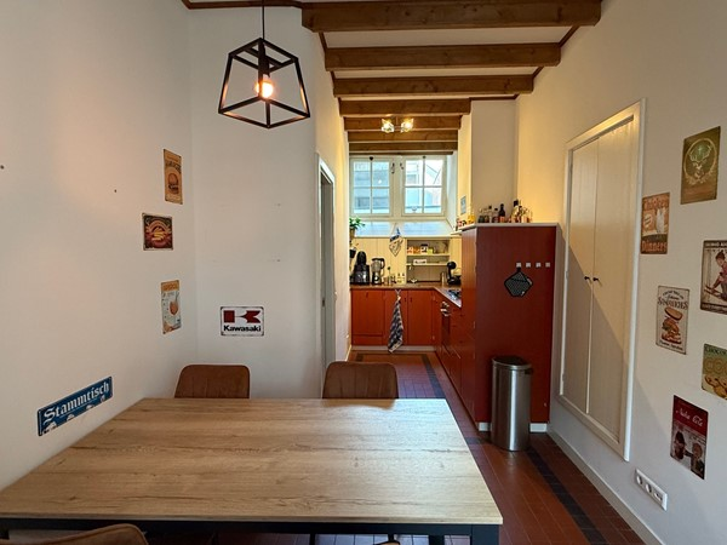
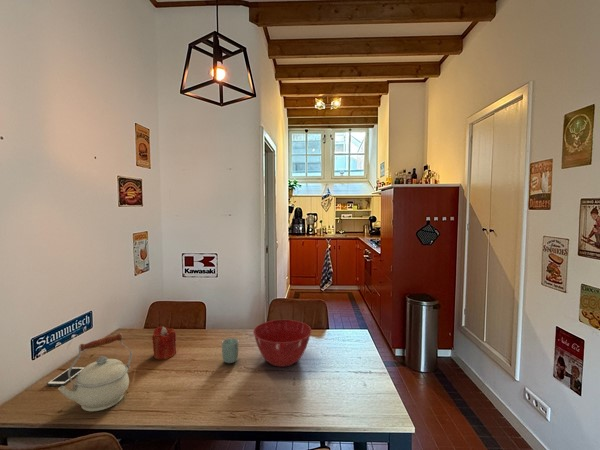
+ cell phone (67, 375)
+ mixing bowl (282, 344)
+ candle (164, 340)
+ kettle (97, 371)
+ cup (230, 351)
